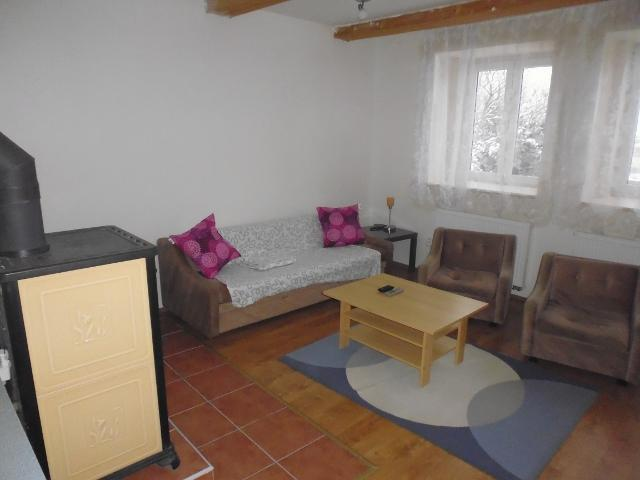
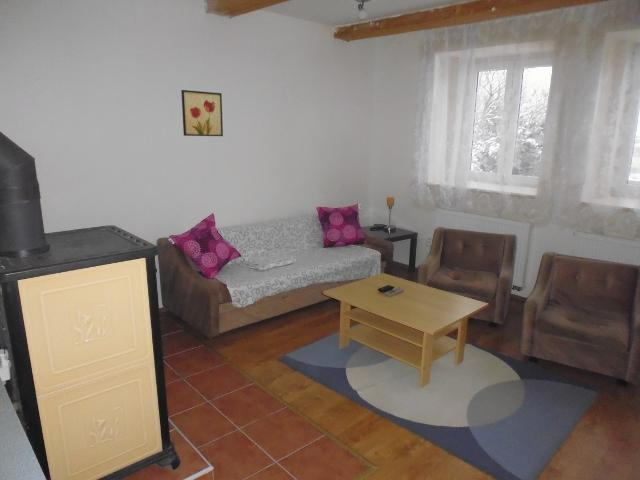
+ wall art (202, 114)
